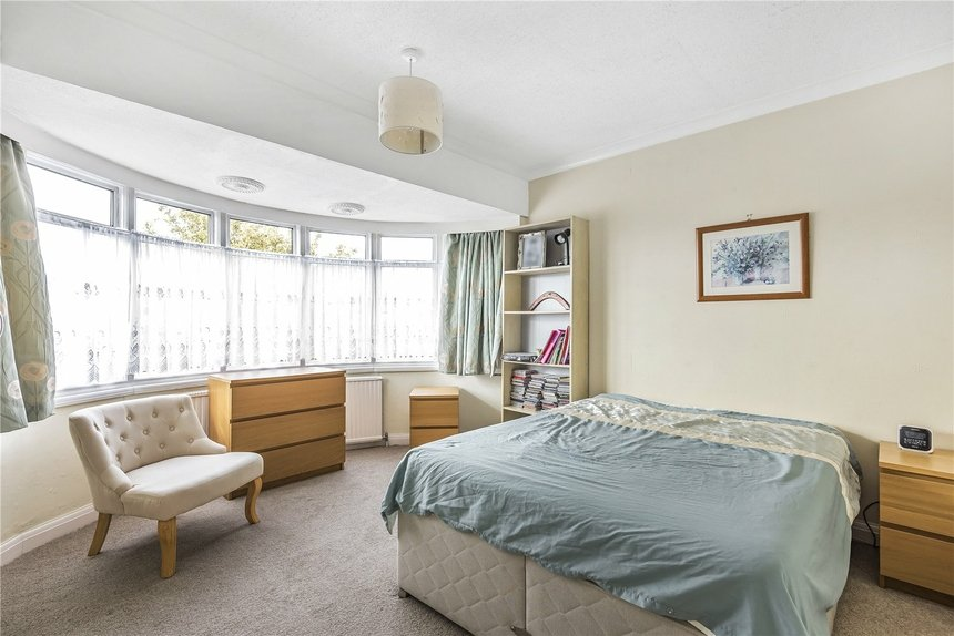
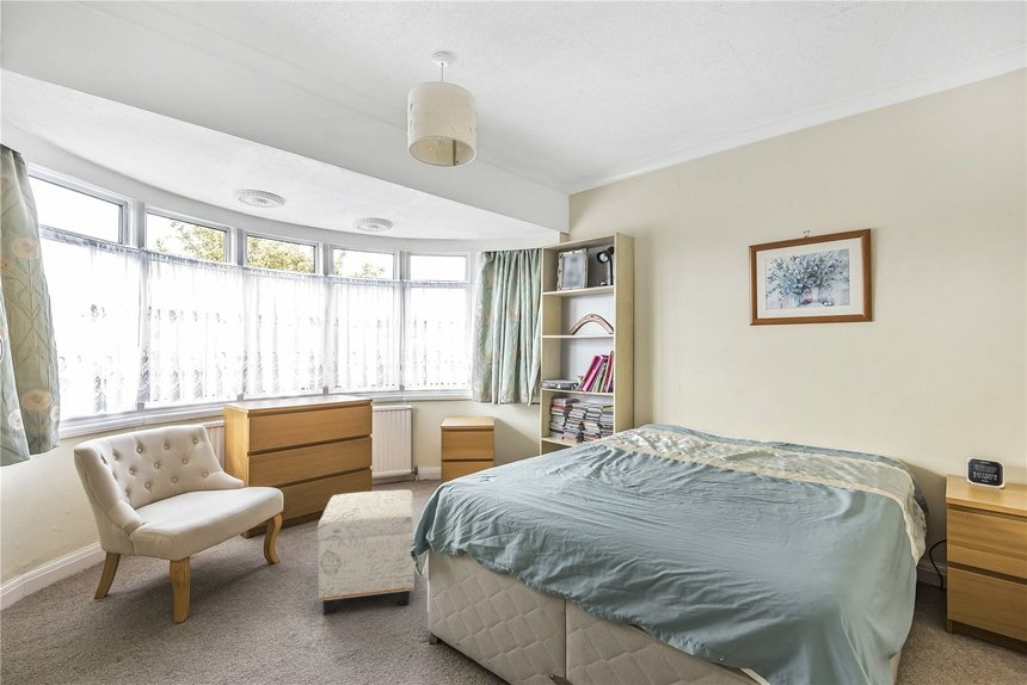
+ ottoman (369, 544)
